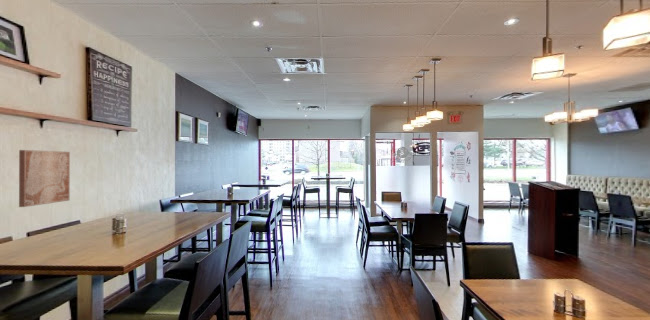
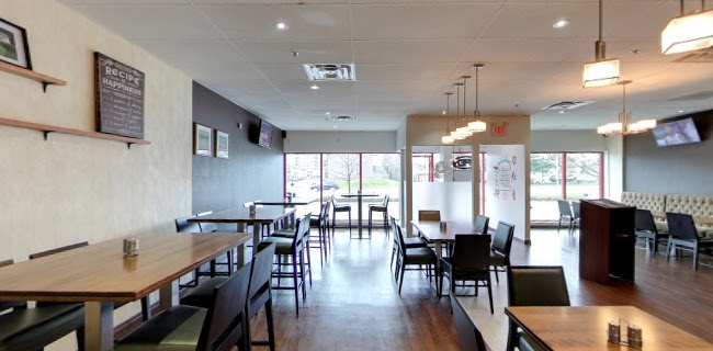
- wall art (46, 177)
